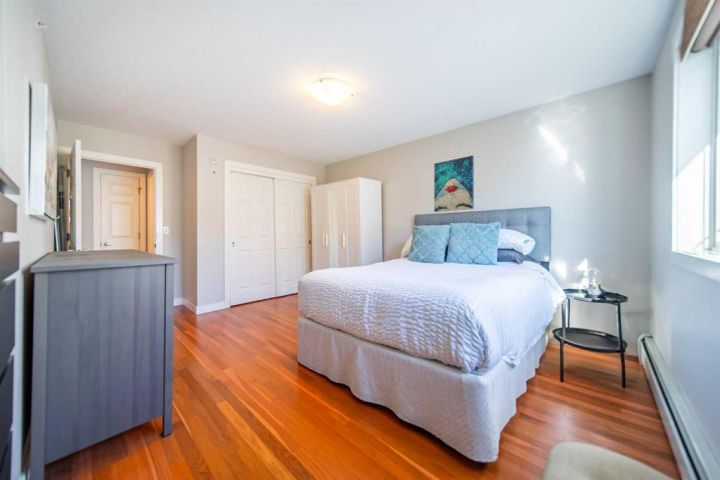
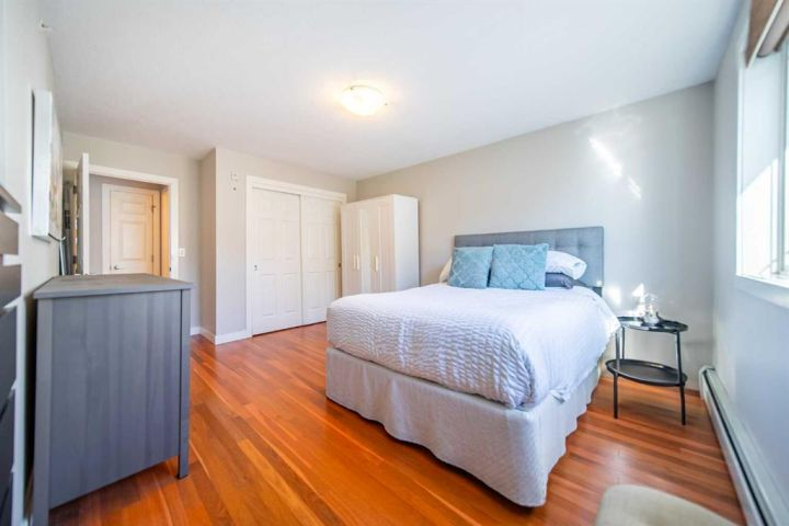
- wall art (453, 185)
